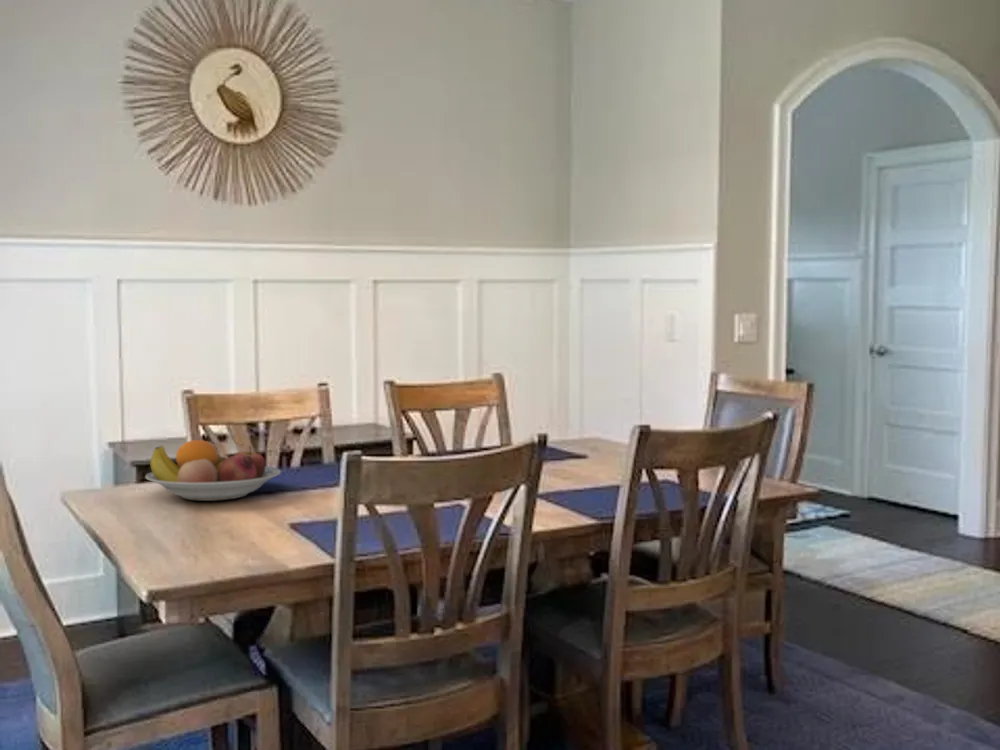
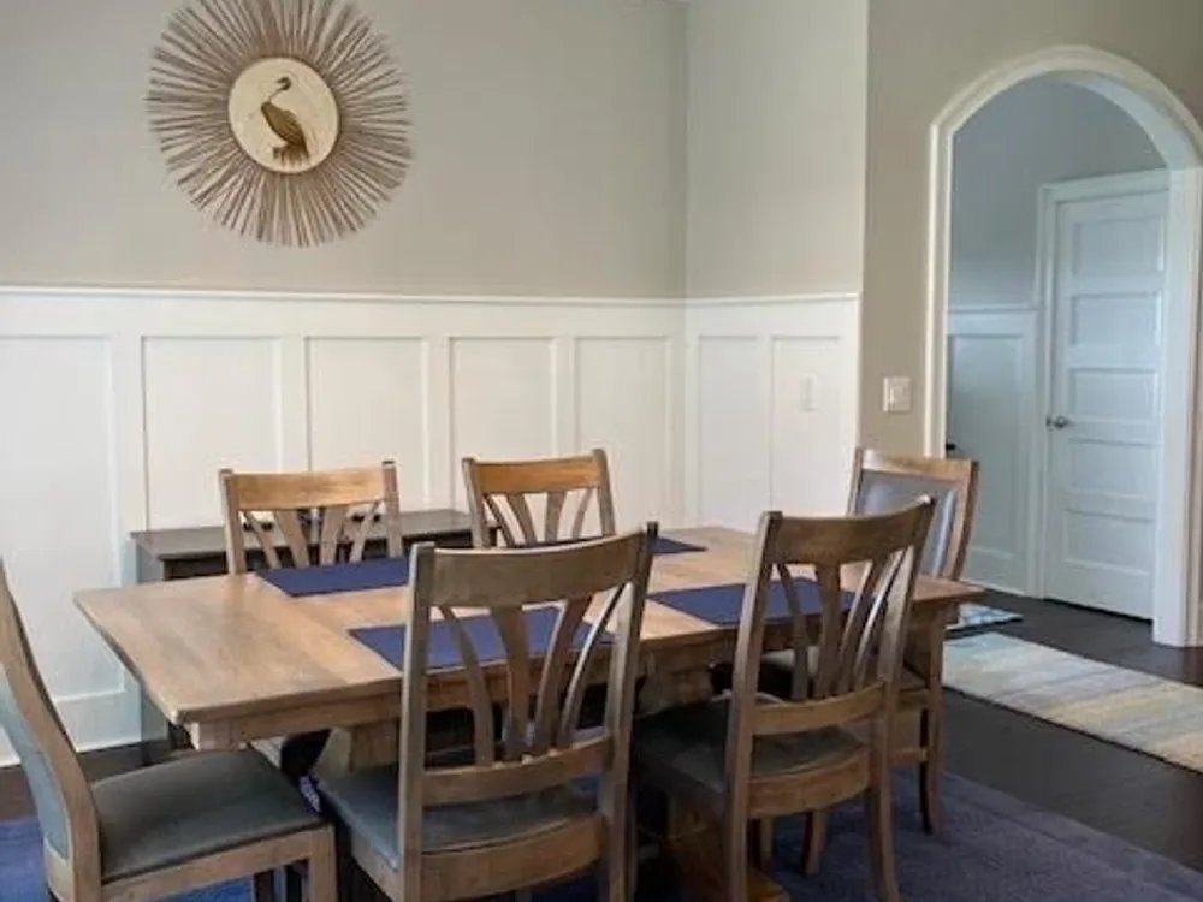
- fruit bowl (214, 467)
